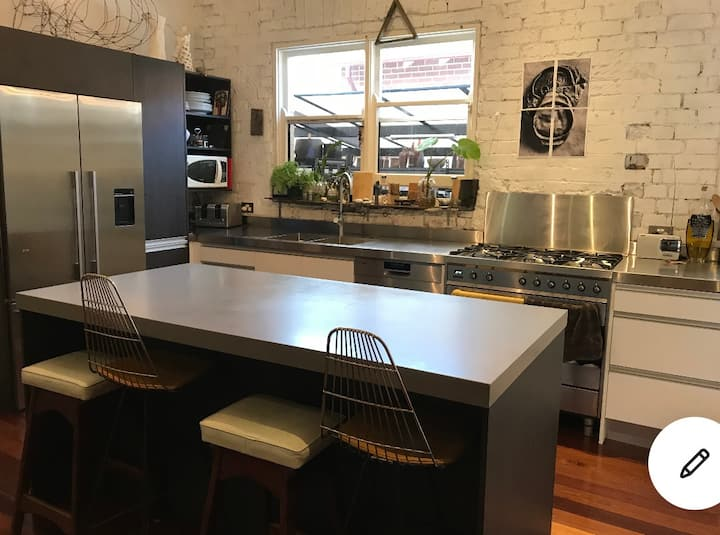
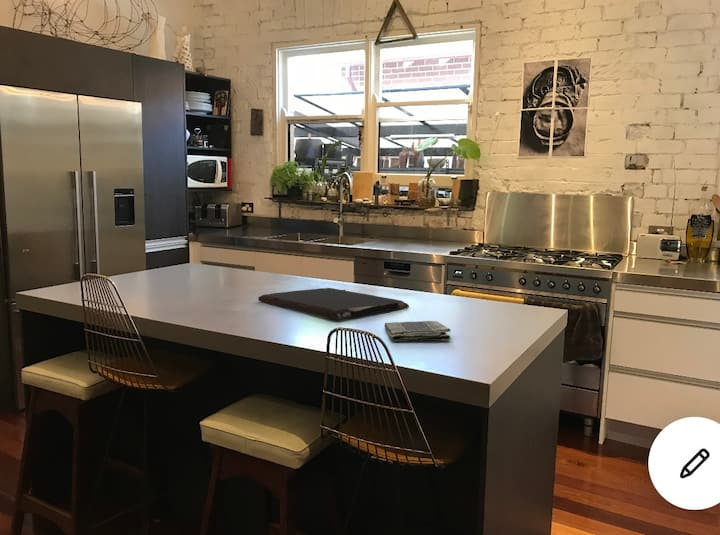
+ cutting board (332, 300)
+ dish towel (416, 329)
